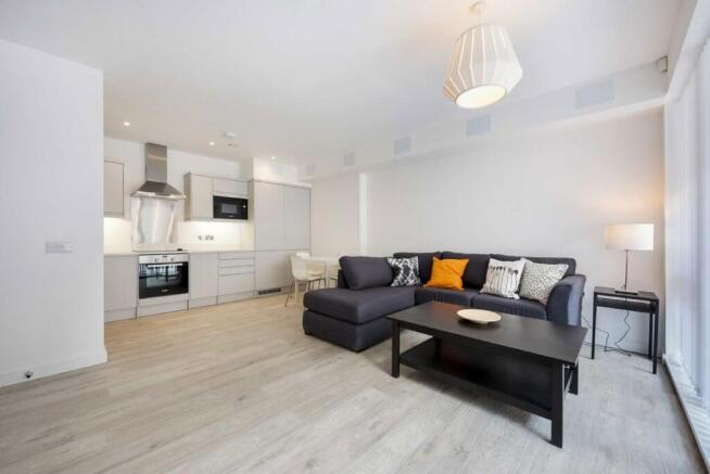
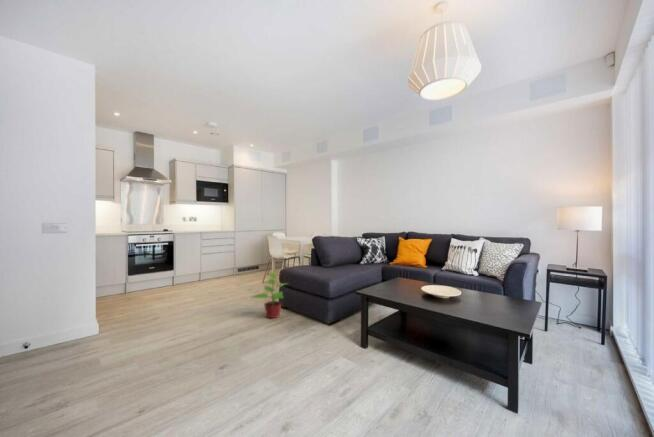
+ potted plant (273, 294)
